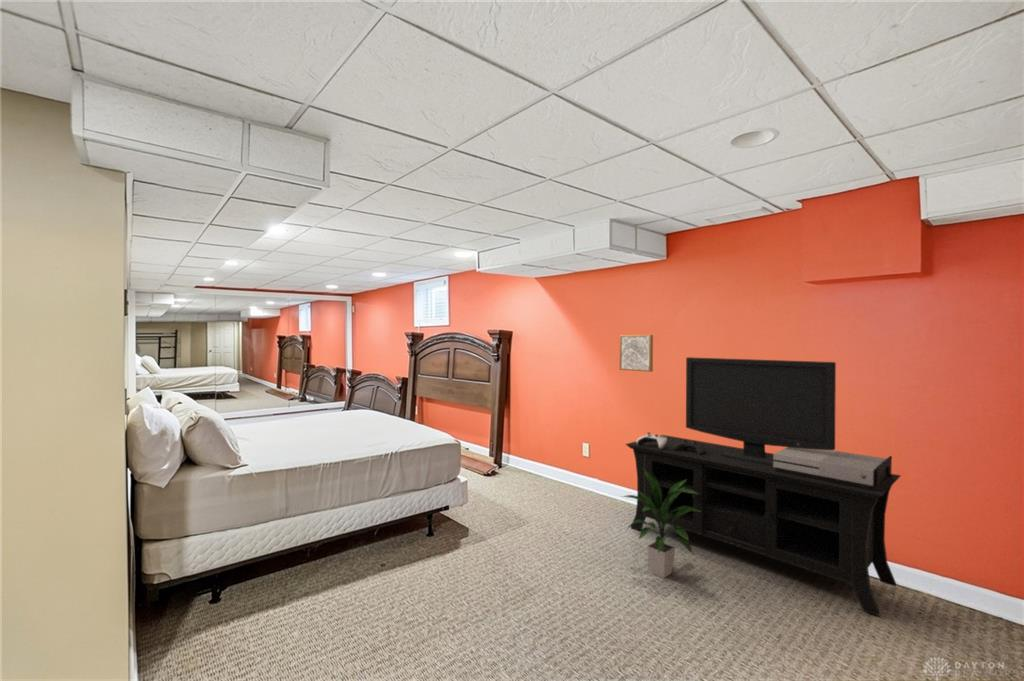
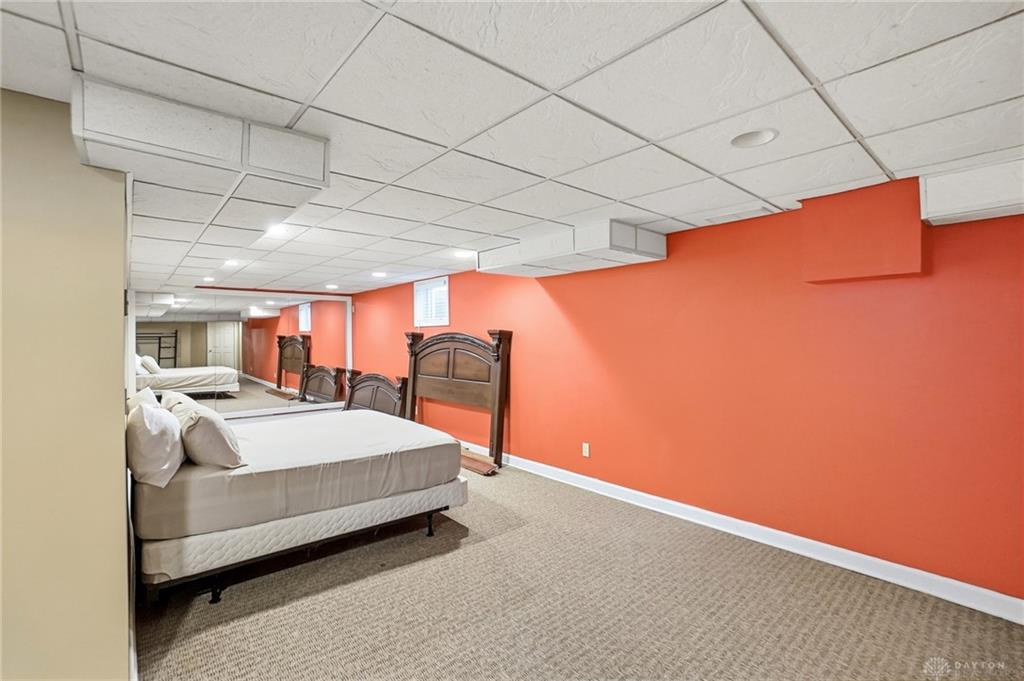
- media console (745, 456)
- wall art (635, 352)
- indoor plant (664, 523)
